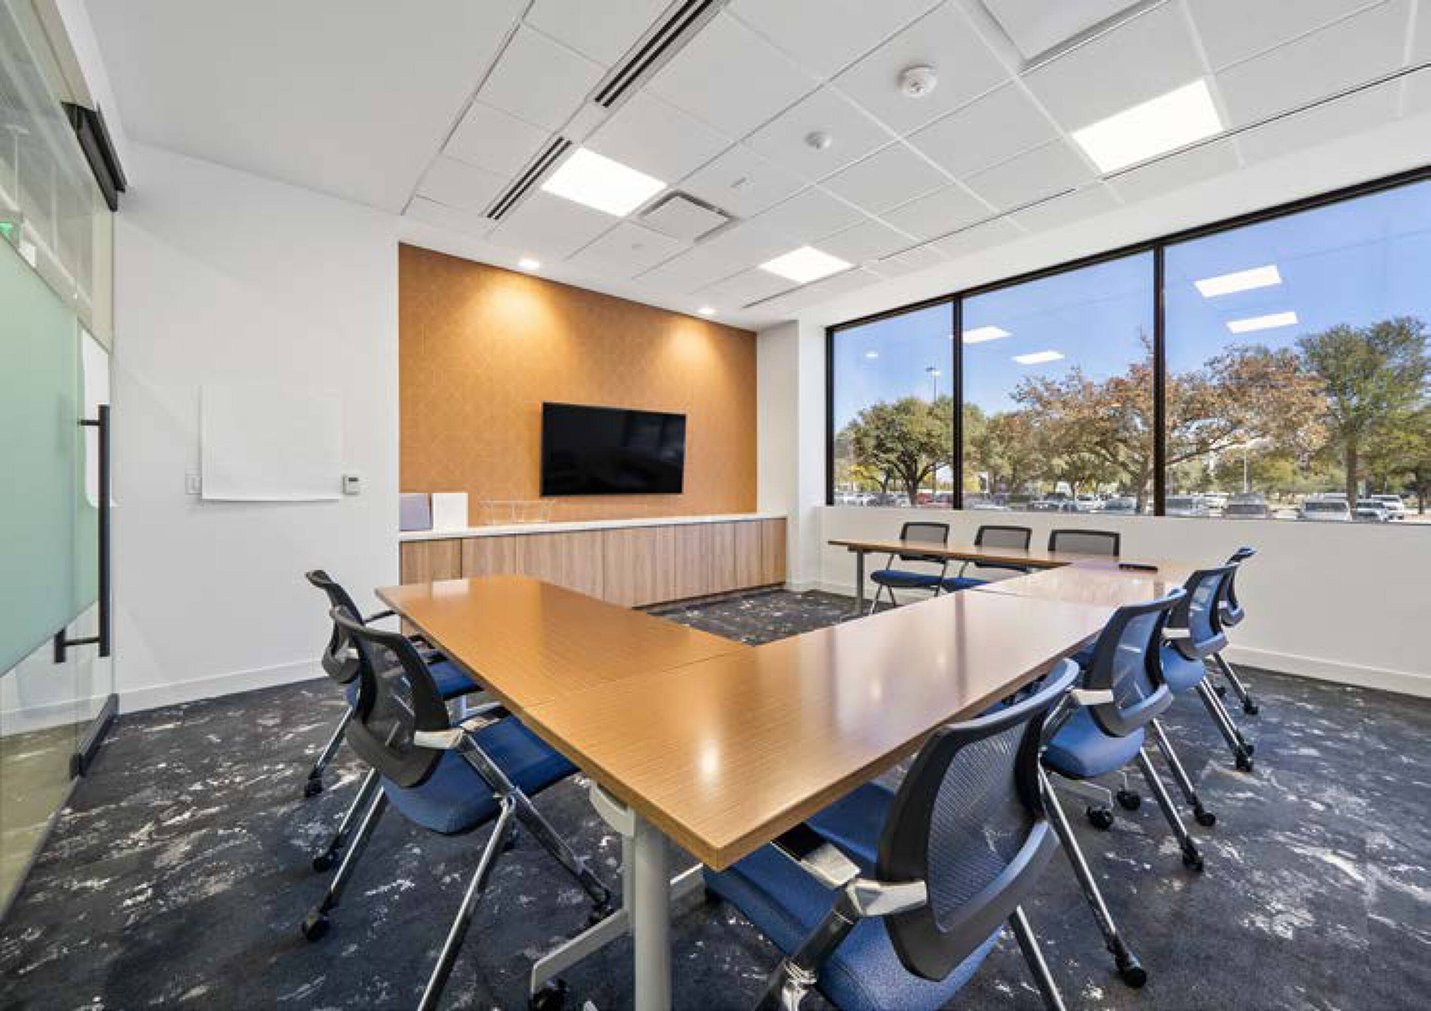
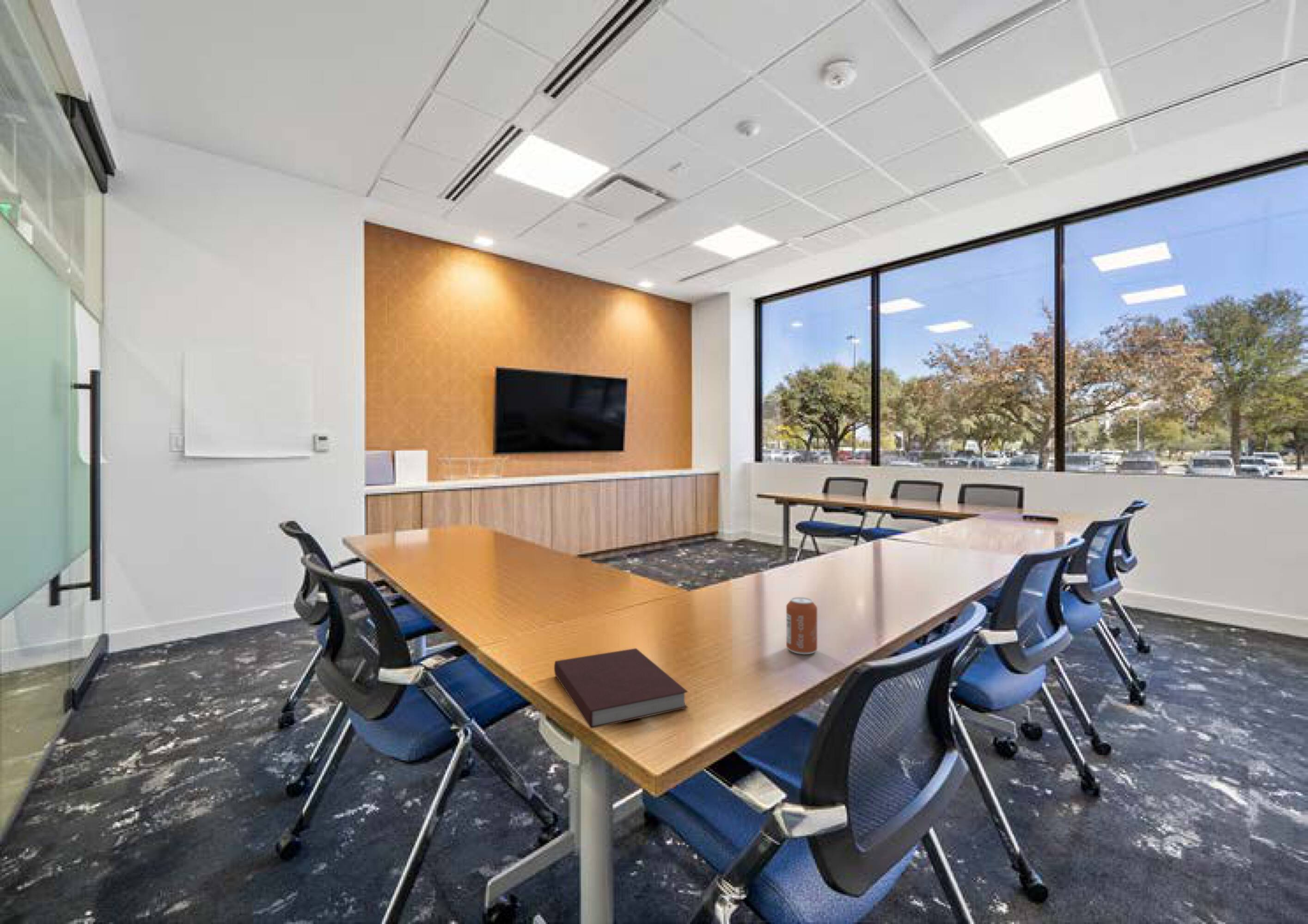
+ can (801, 625)
+ notebook (616, 682)
